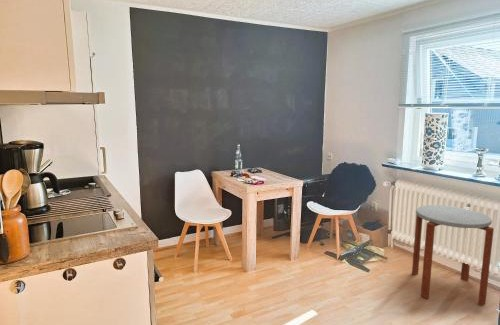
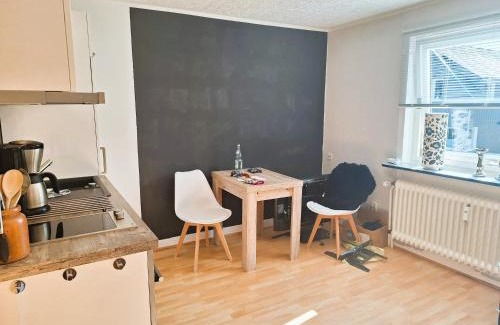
- side table (432, 251)
